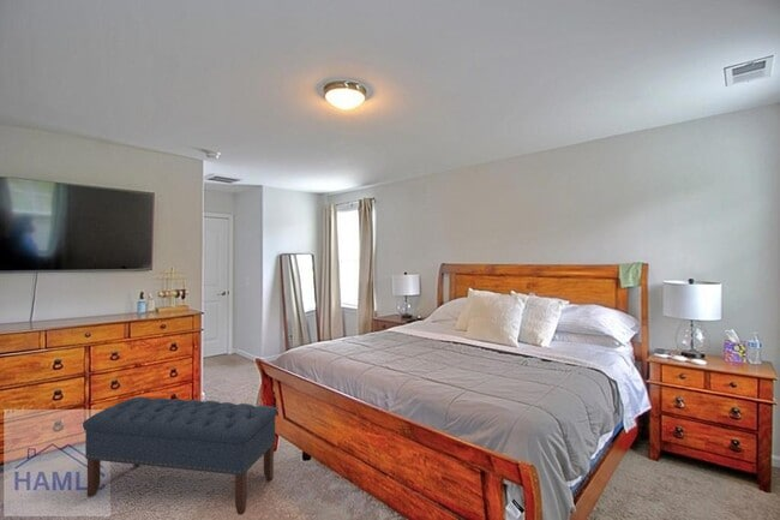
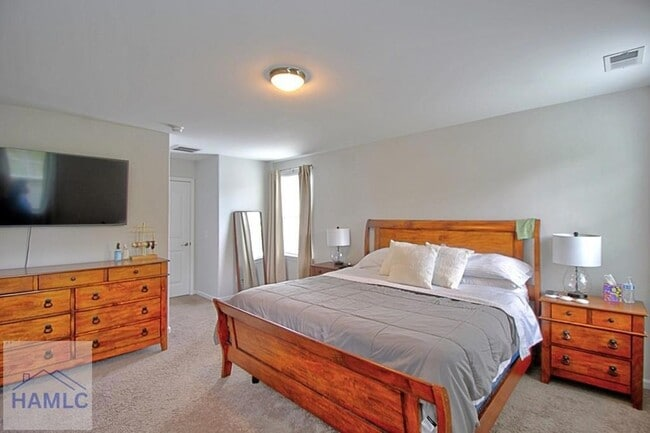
- bench (184, 447)
